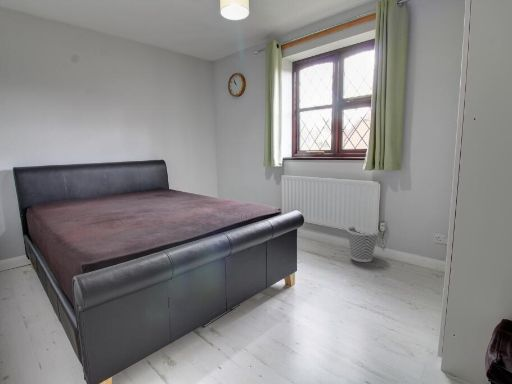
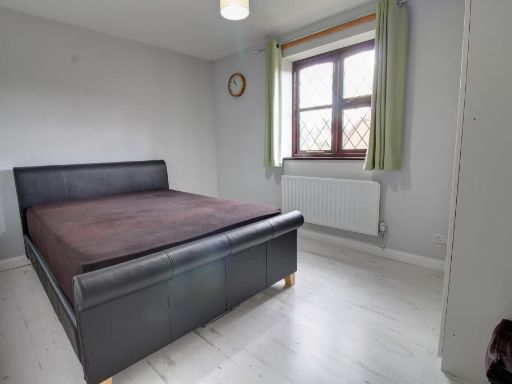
- wastebasket (361, 244)
